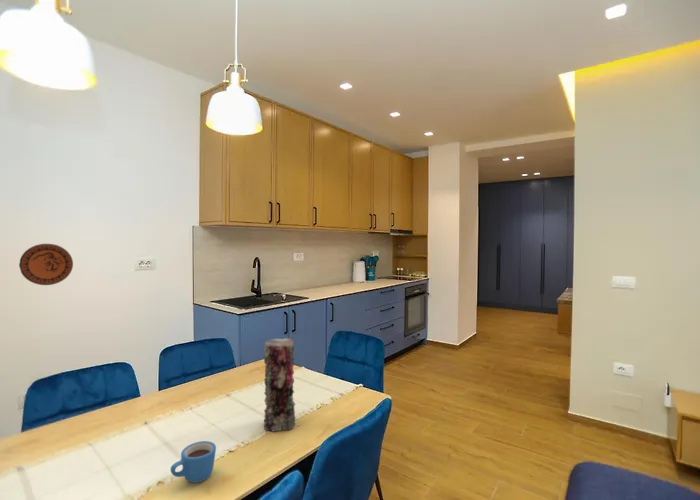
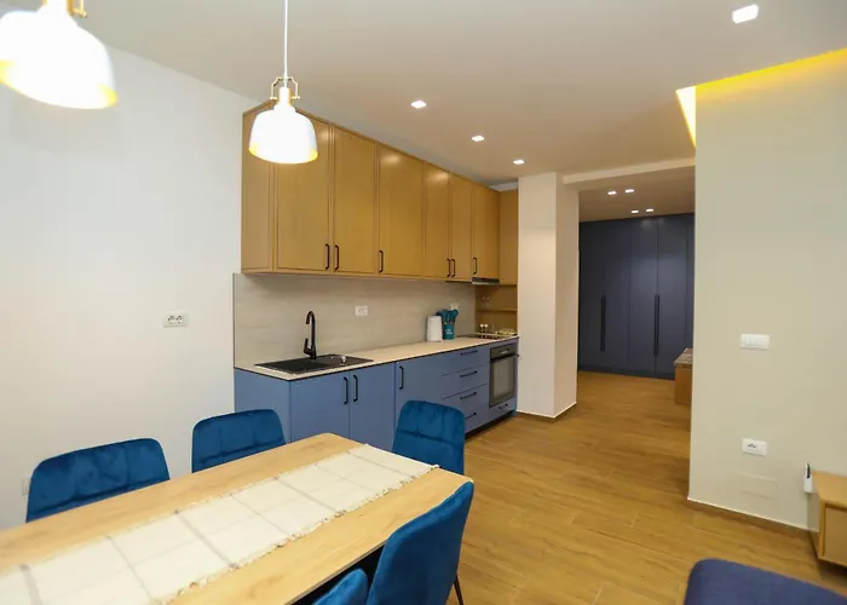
- decorative plate (47, 264)
- vase (279, 383)
- mug (193, 465)
